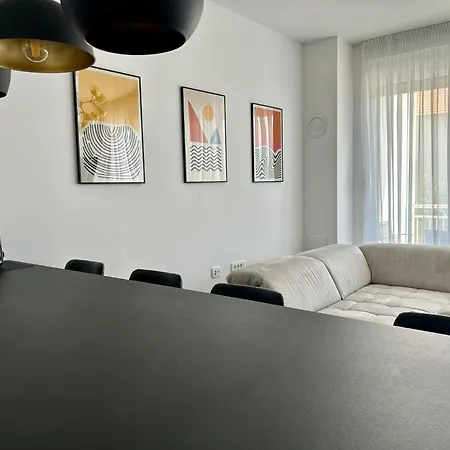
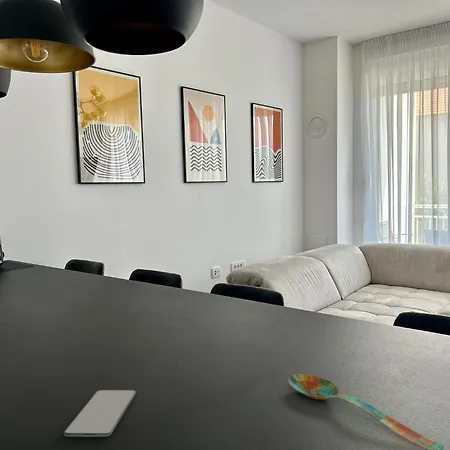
+ smartphone (103, 411)
+ spoon (354, 404)
